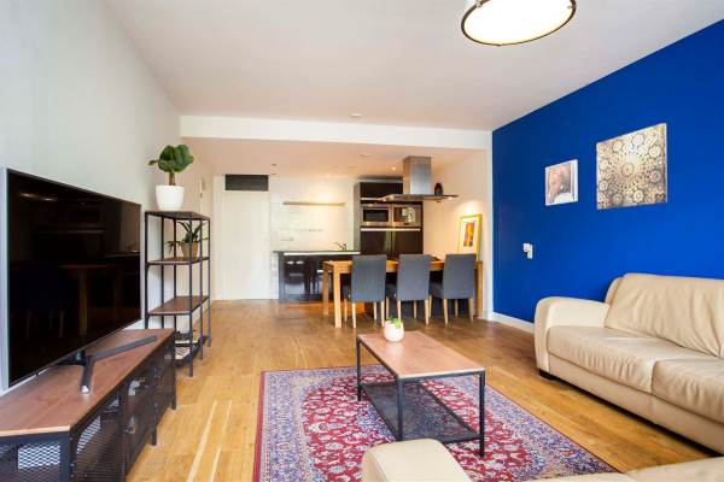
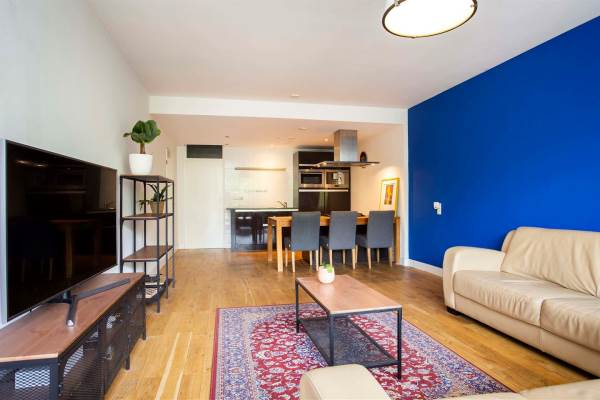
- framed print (560, 183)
- wall art (627, 170)
